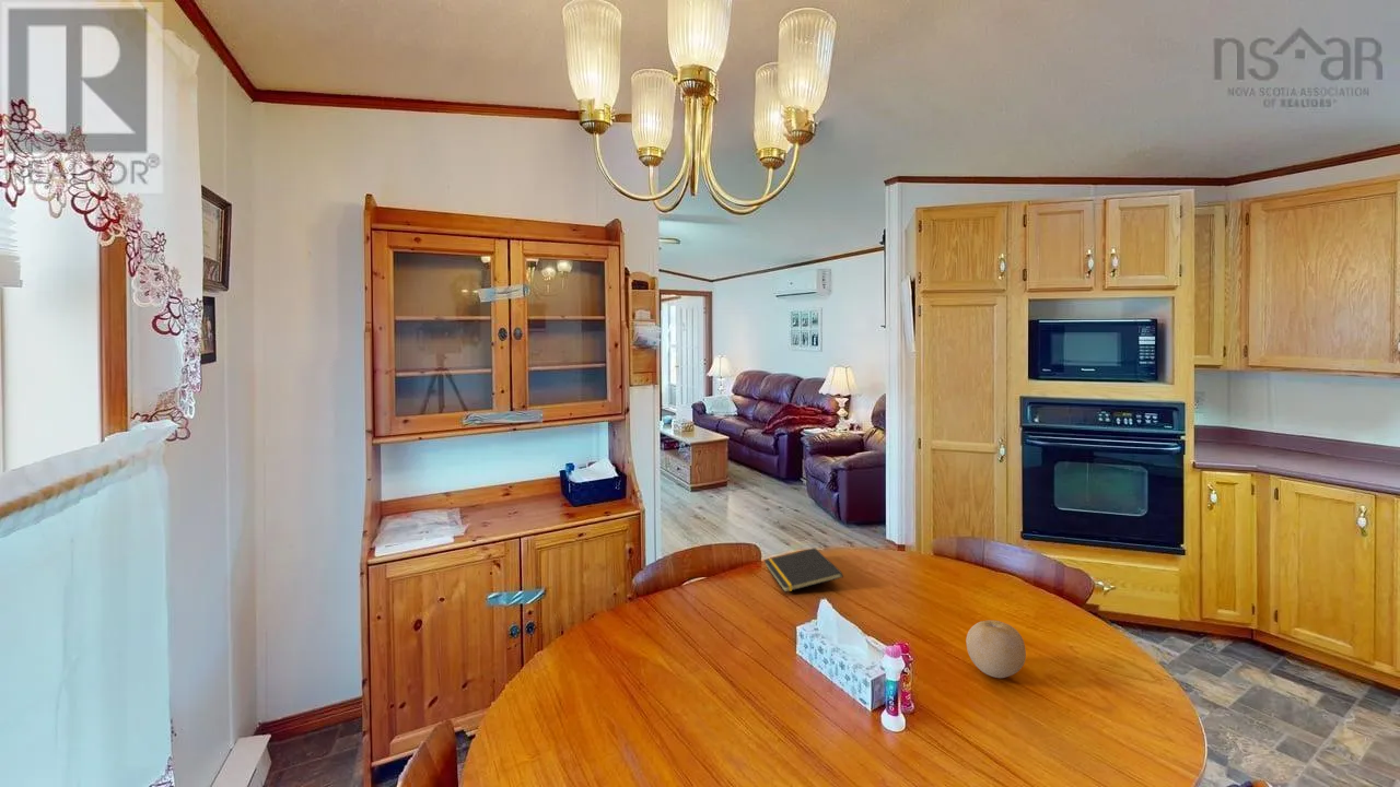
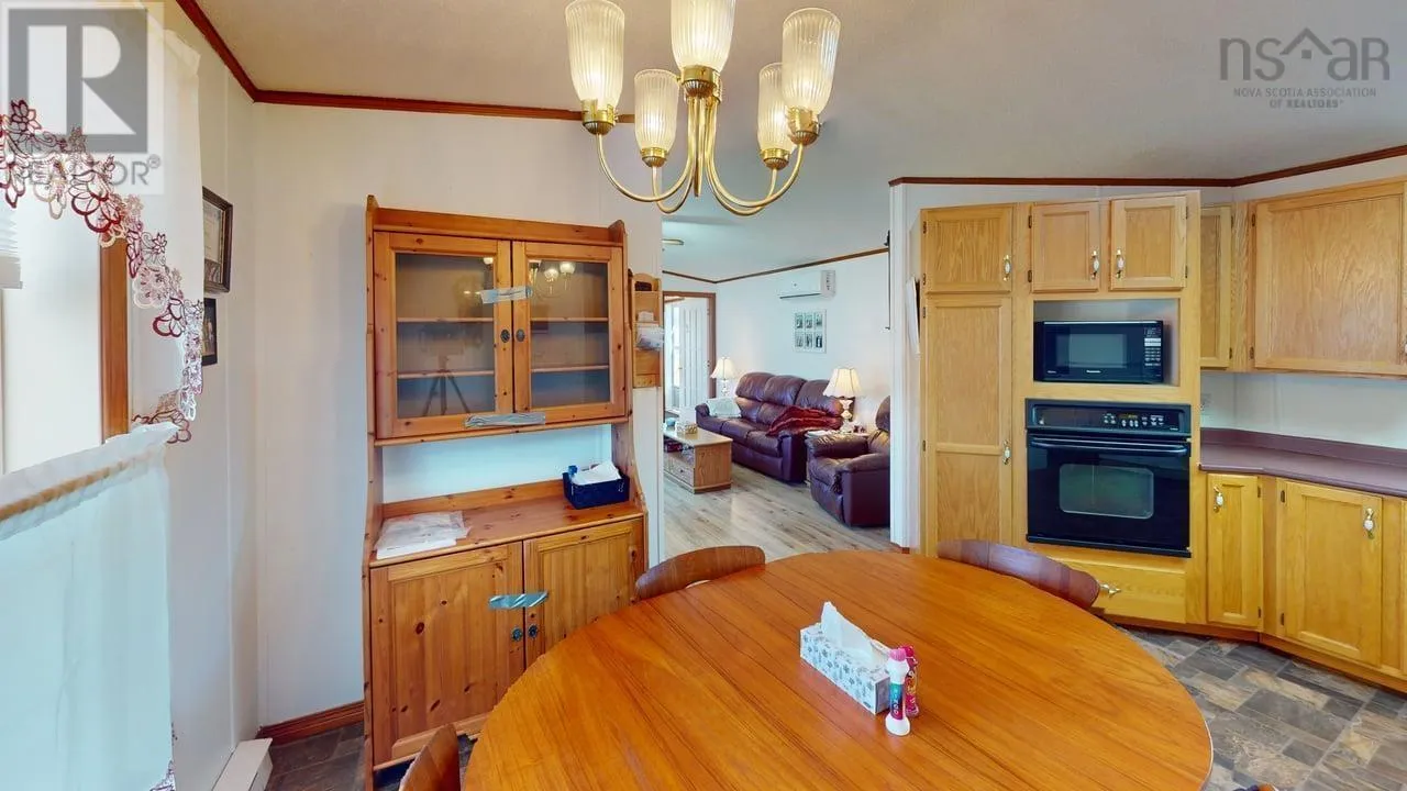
- notepad (801, 567)
- fruit (994, 648)
